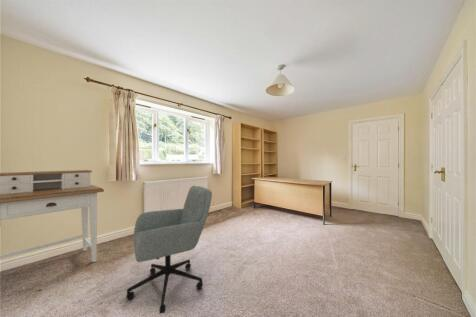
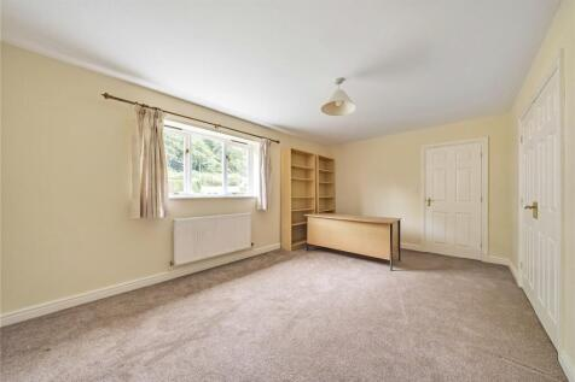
- desk (45, 213)
- office chair (169, 237)
